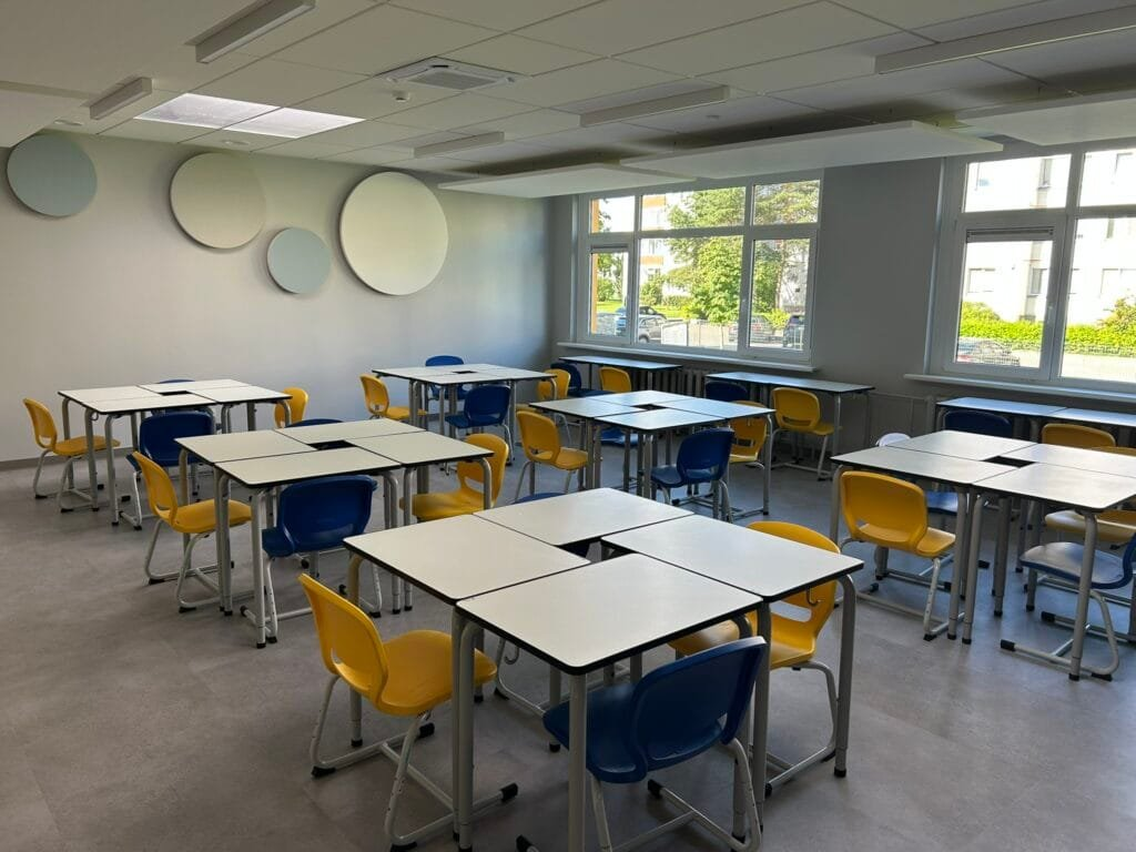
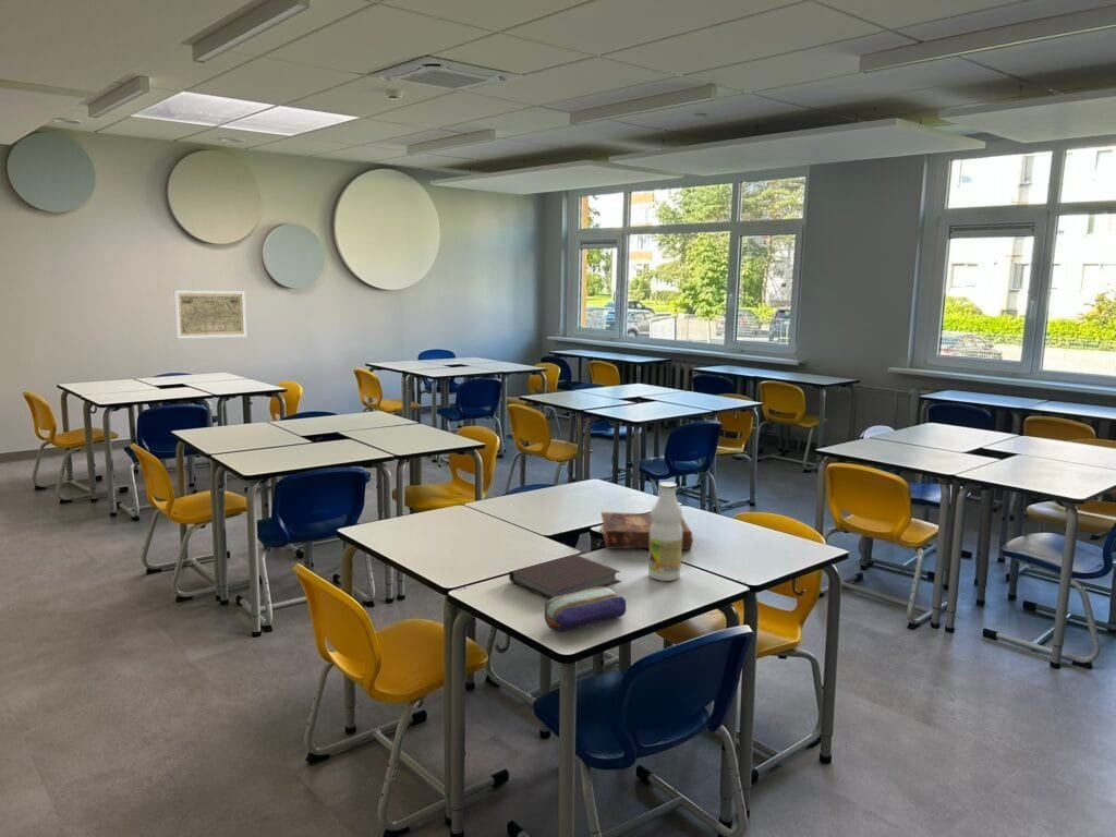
+ notebook (565, 575)
+ book (644, 531)
+ pencil case (585, 608)
+ bottle (666, 530)
+ map (211, 314)
